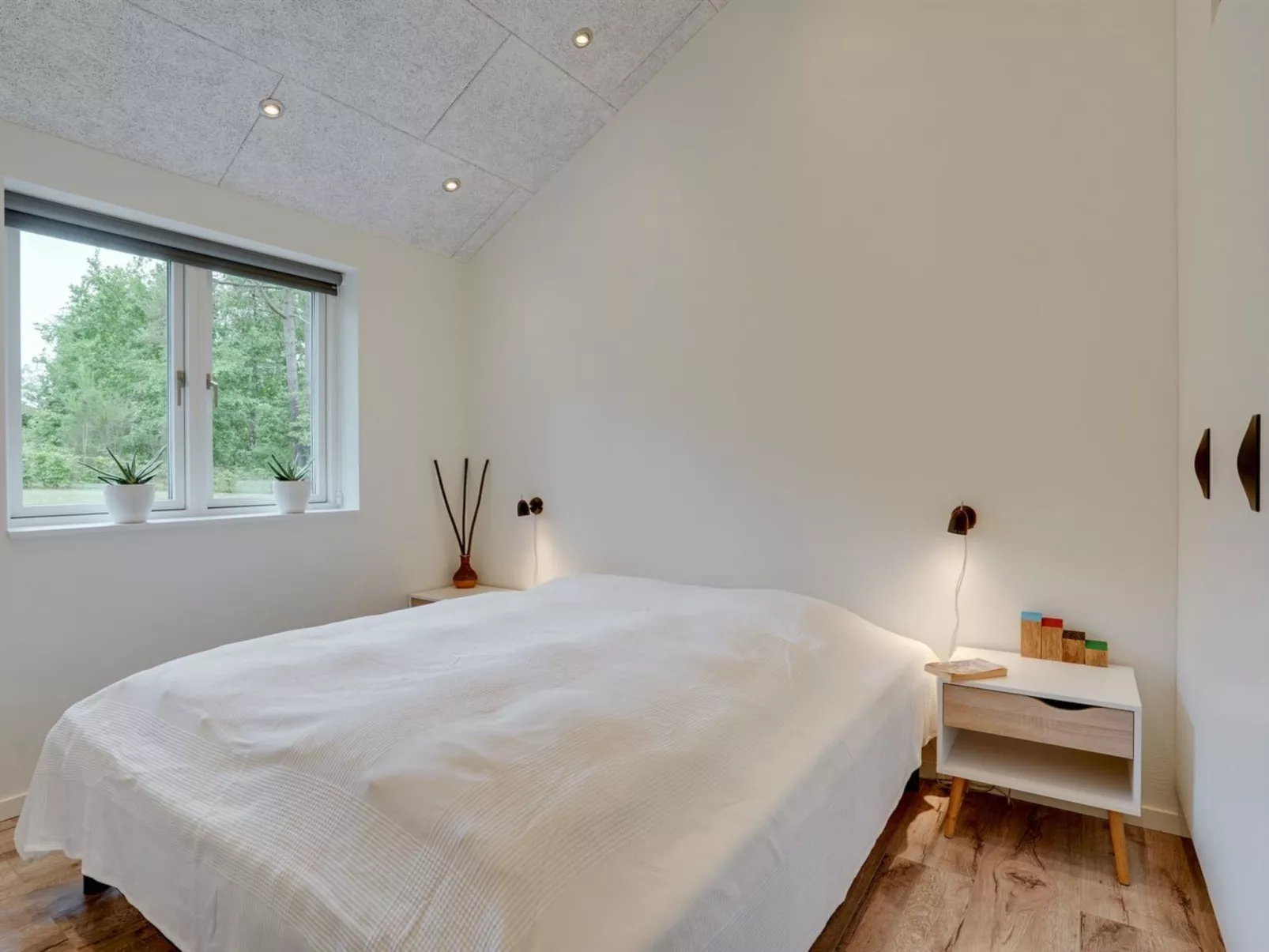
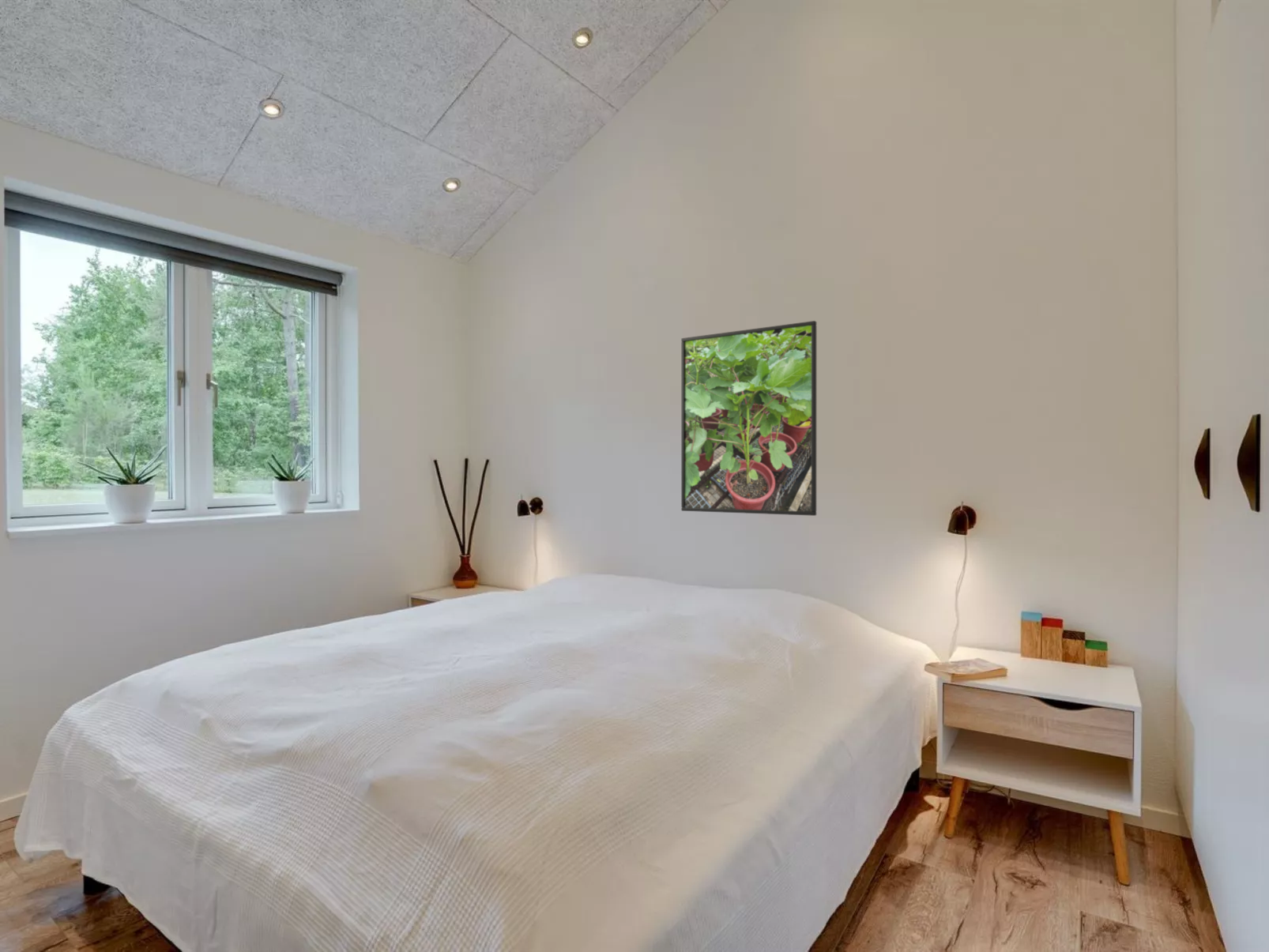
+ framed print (744, 421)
